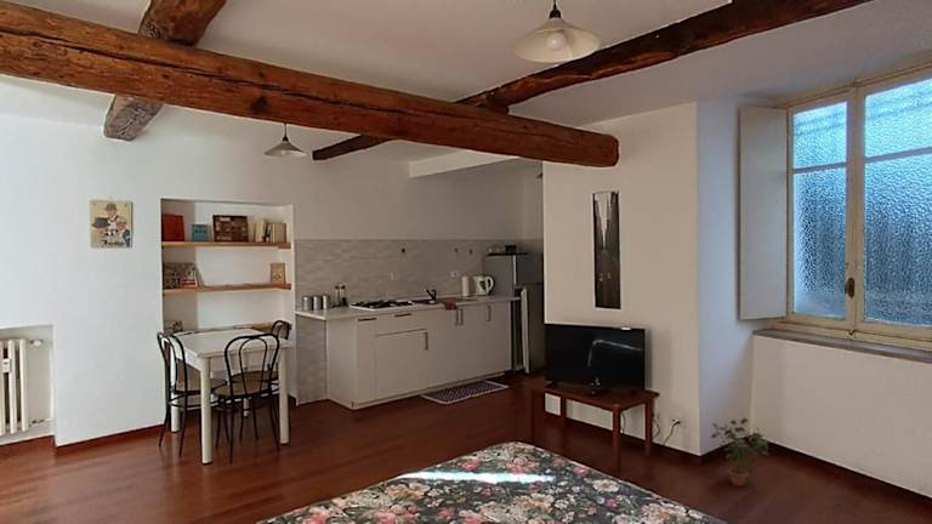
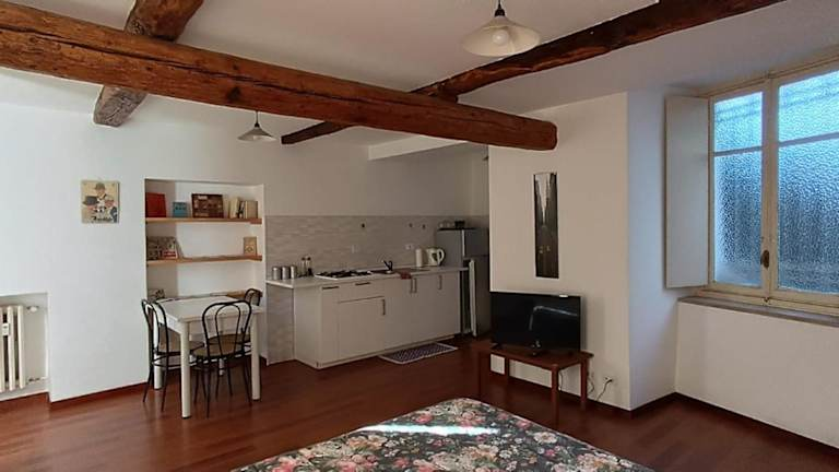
- potted plant (738, 451)
